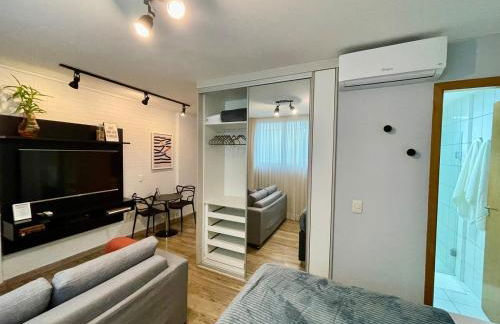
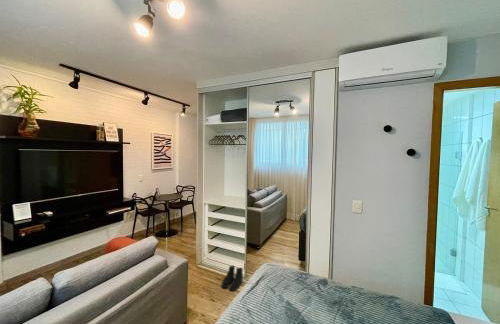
+ boots (232, 276)
